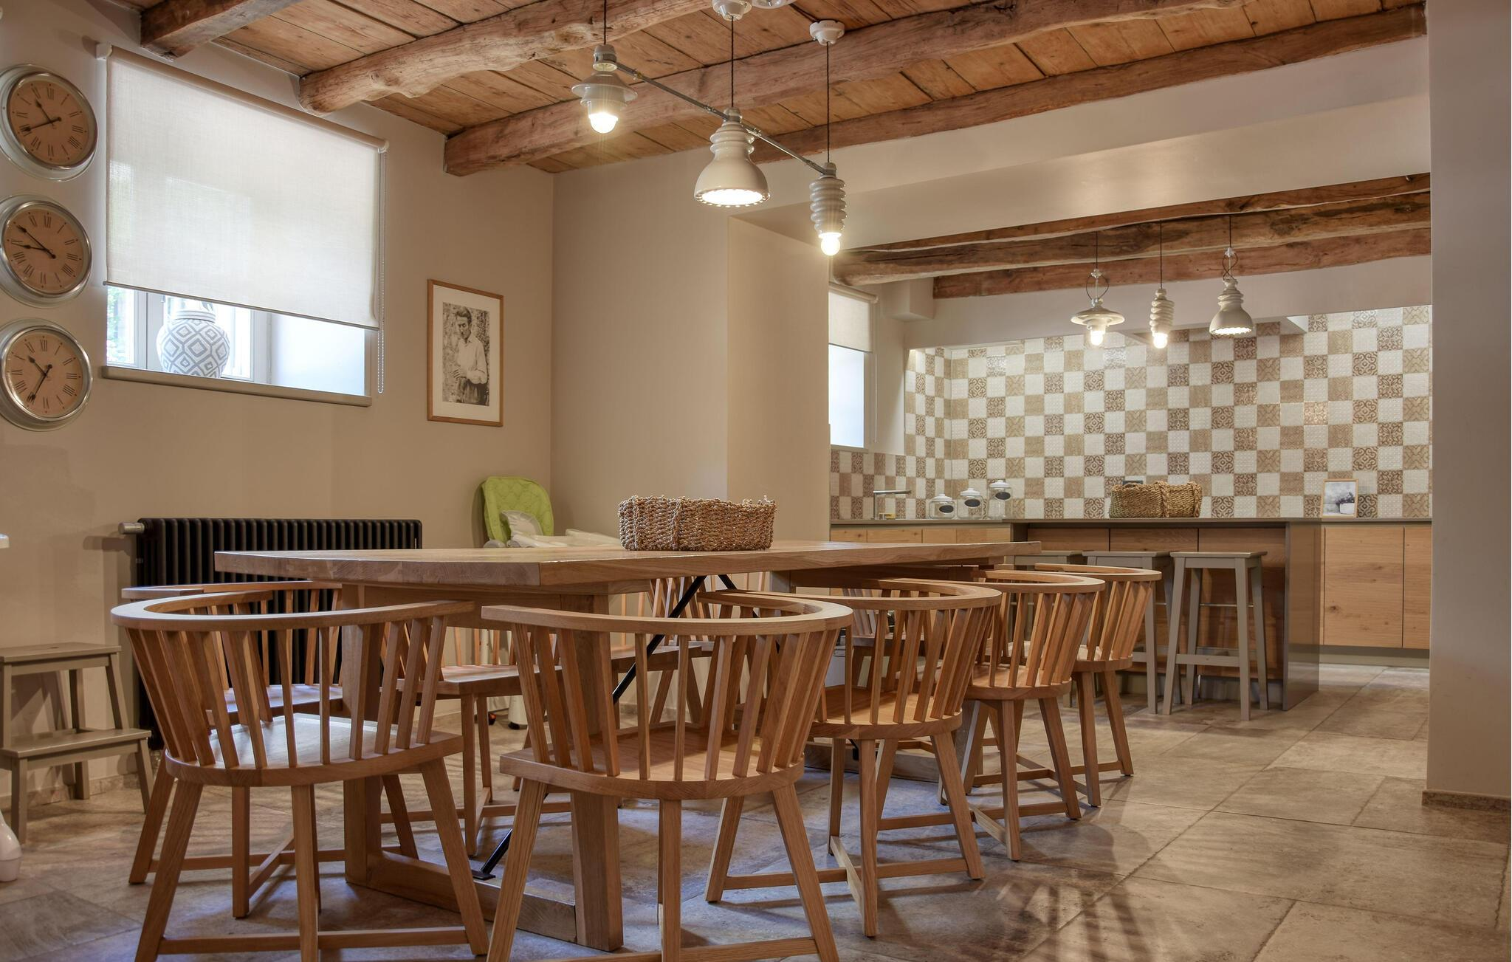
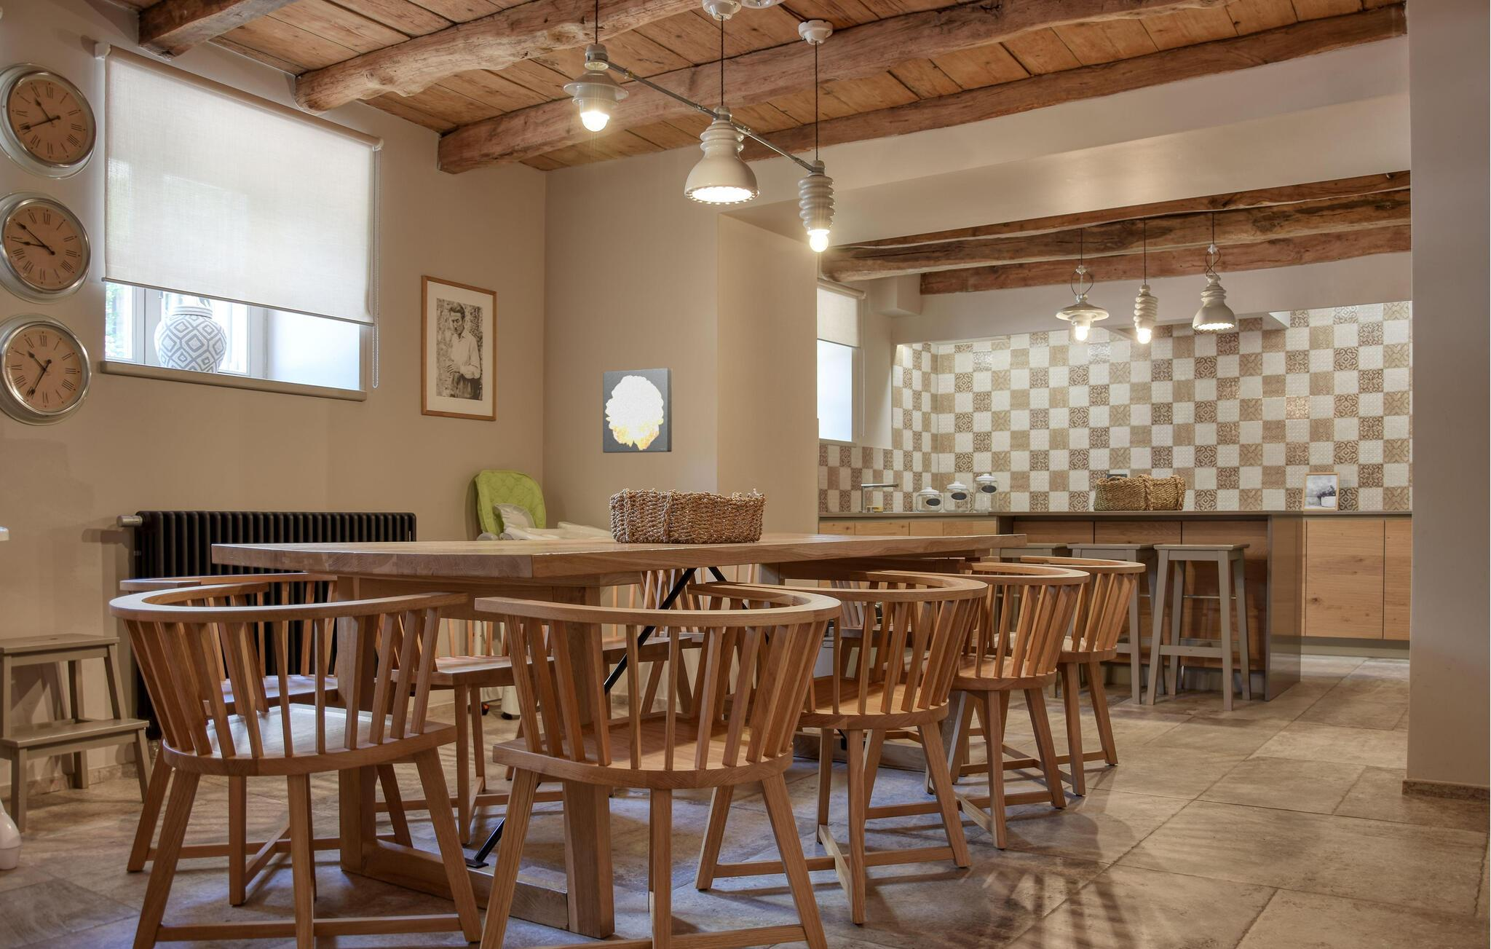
+ wall art (637, 411)
